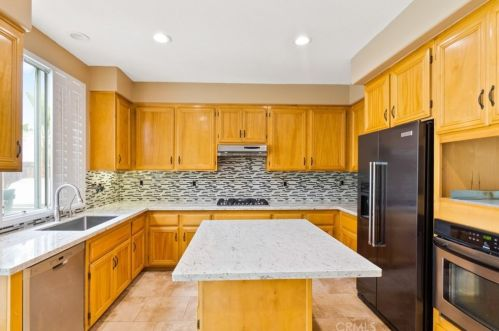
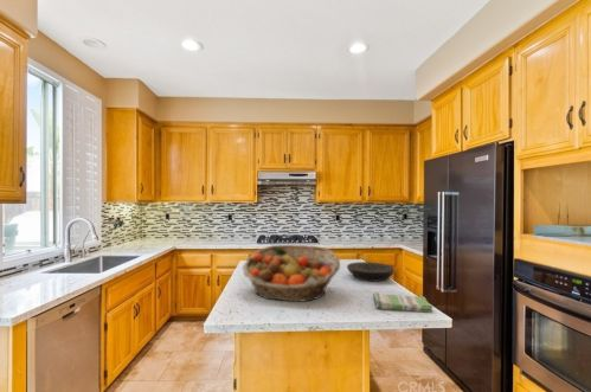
+ dish towel (400, 300)
+ fruit basket (290, 270)
+ plate (370, 271)
